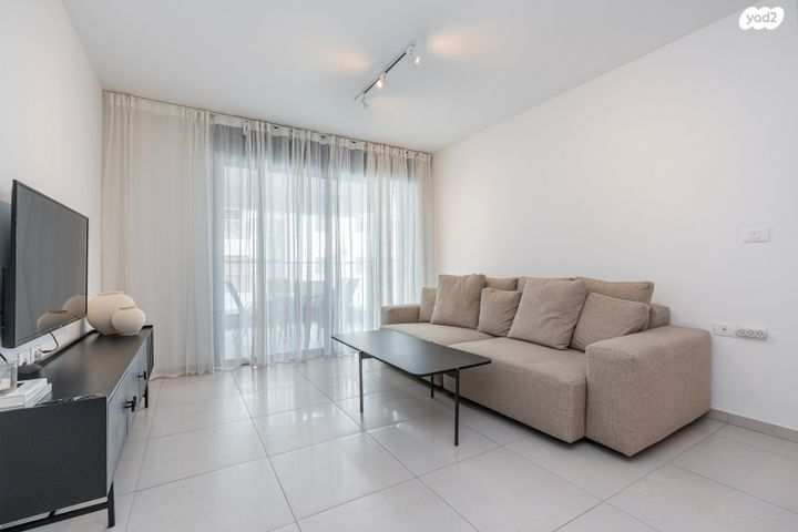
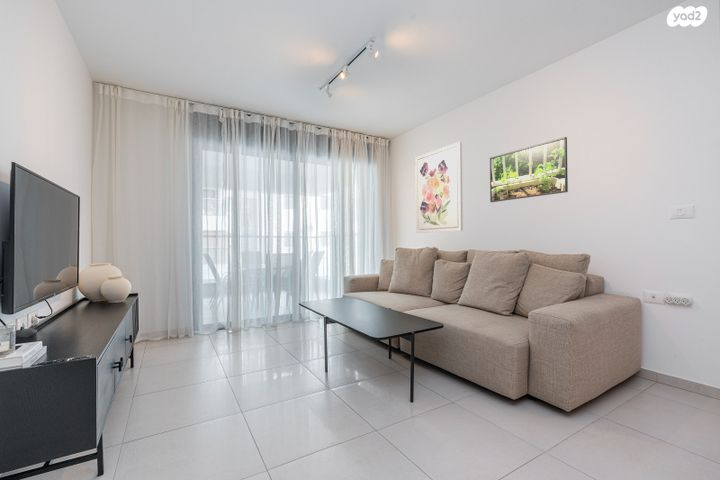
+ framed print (524, 173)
+ wall art (437, 191)
